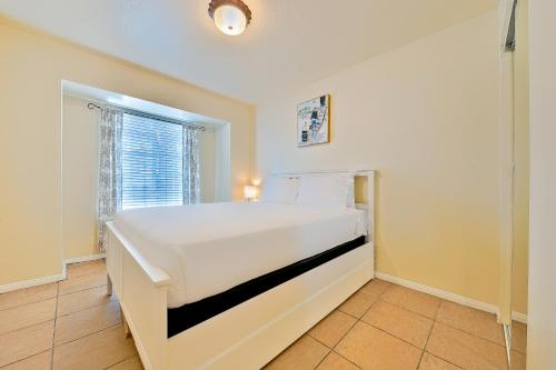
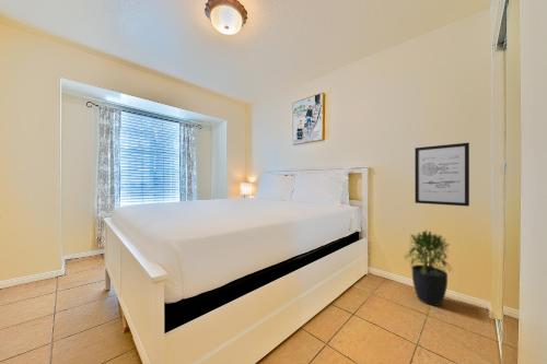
+ potted plant (426, 263)
+ wall art (440, 175)
